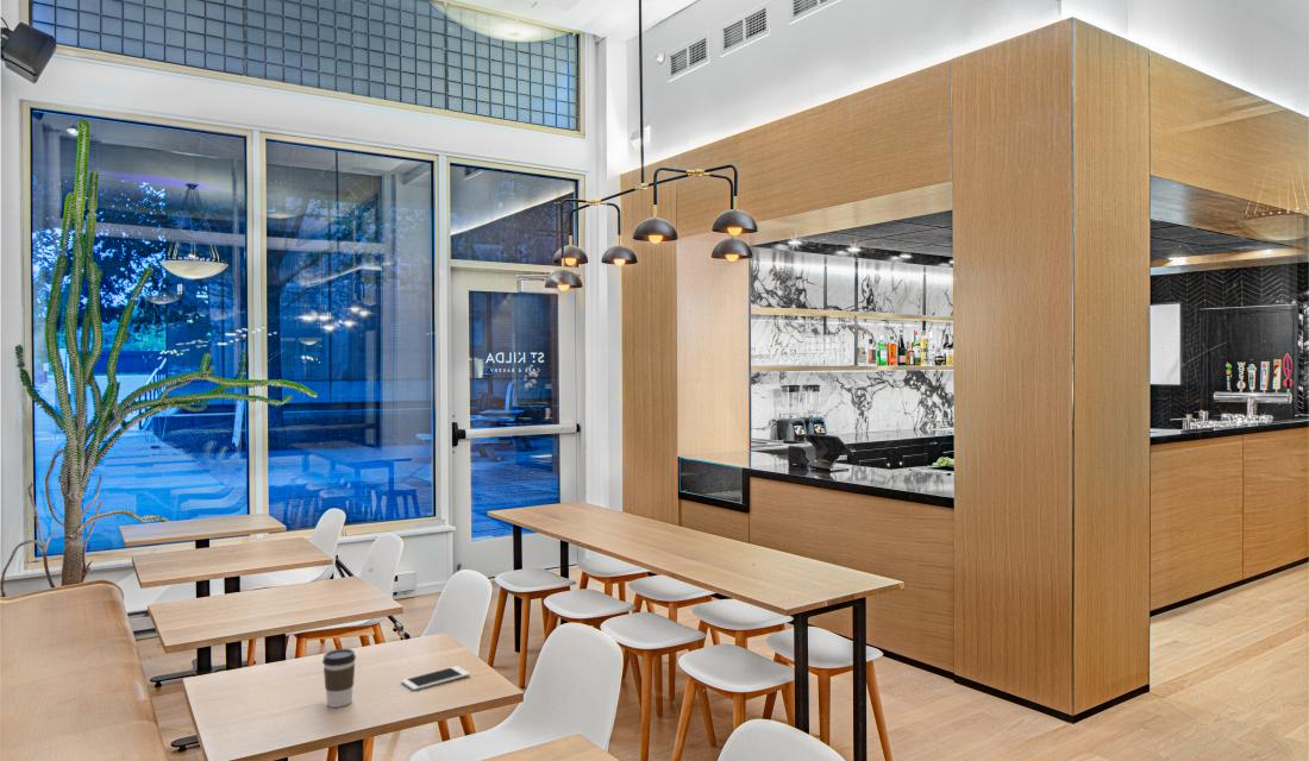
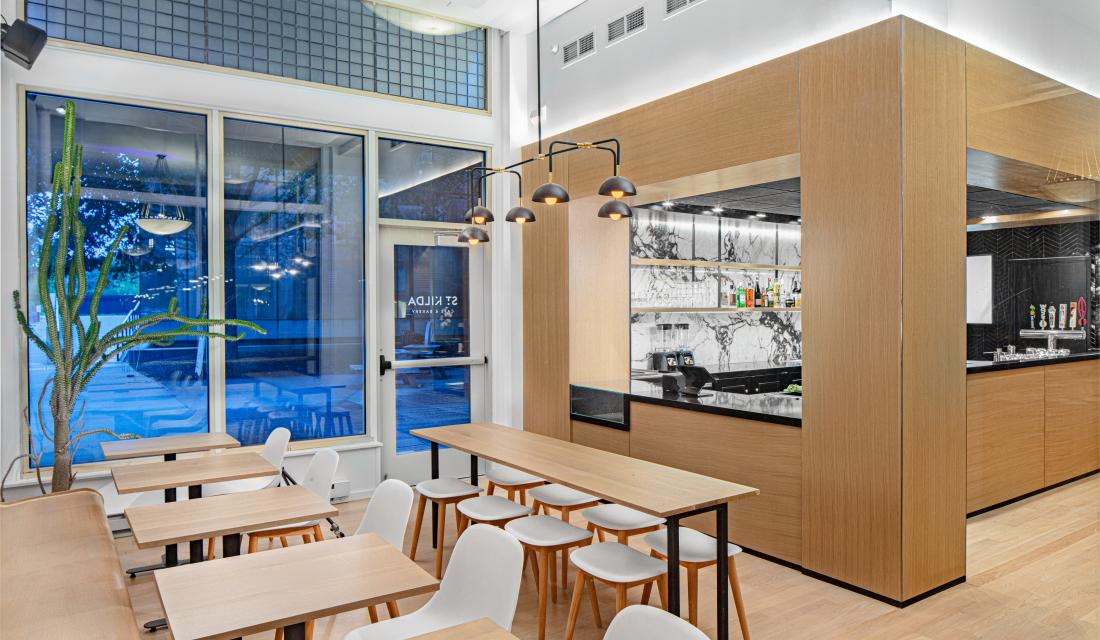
- coffee cup (339, 678)
- cell phone (436, 678)
